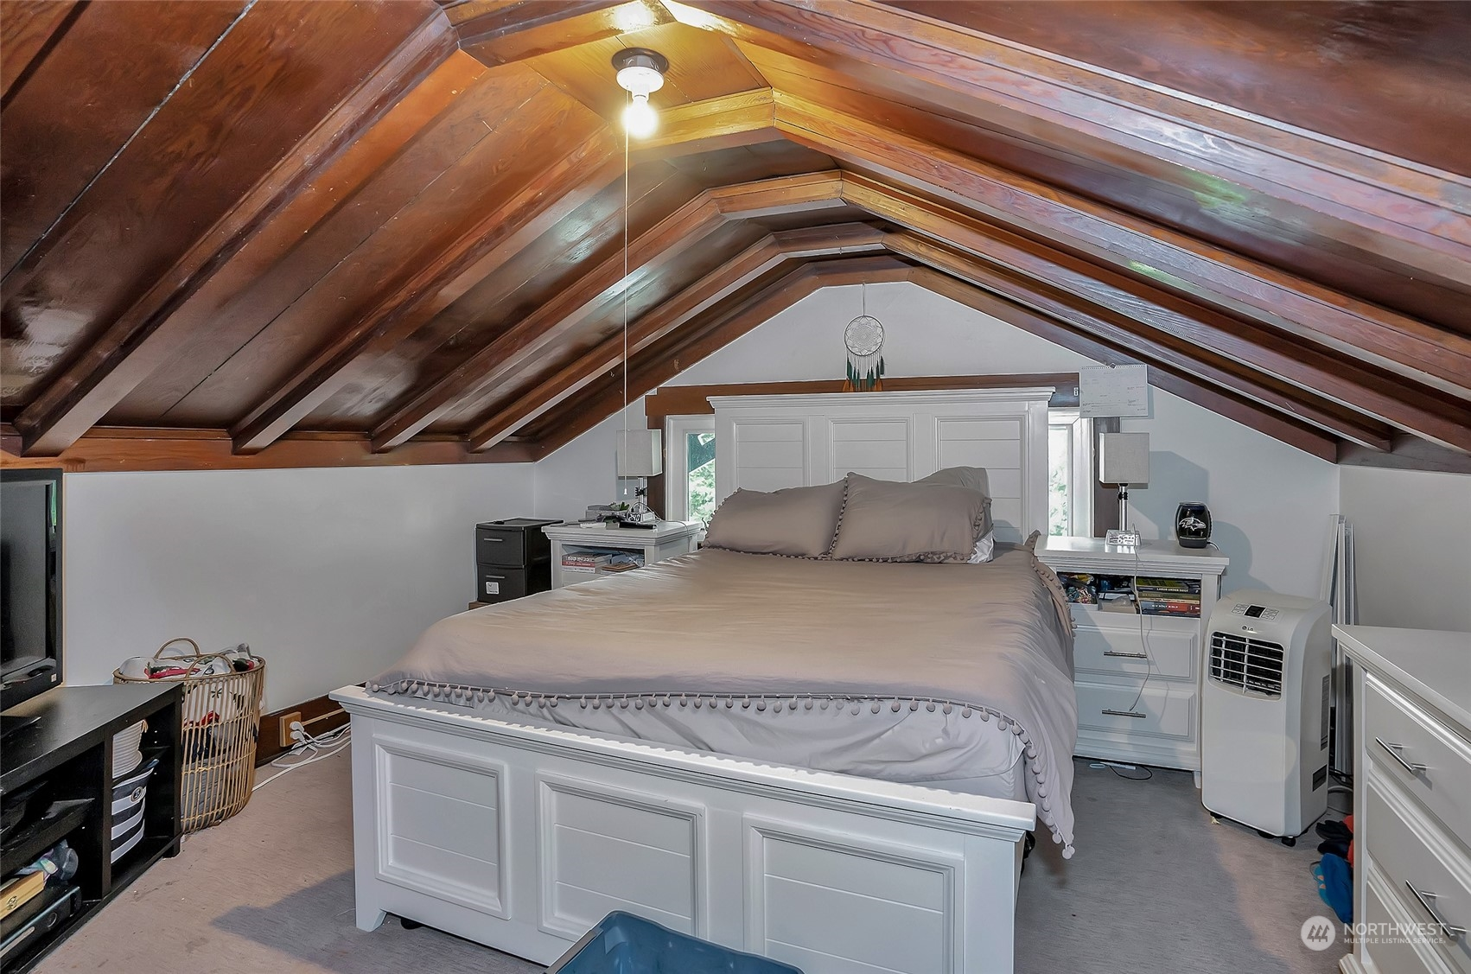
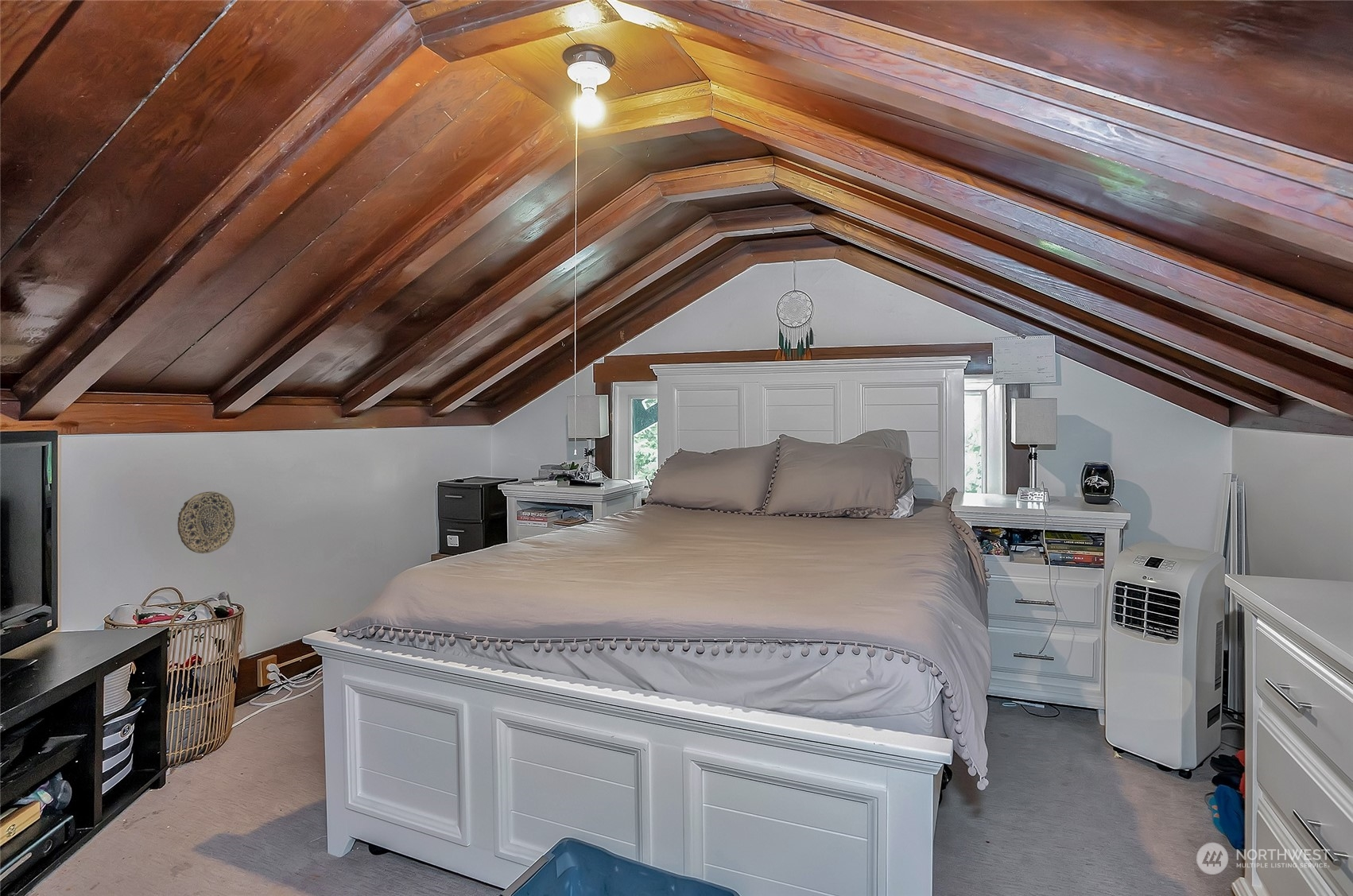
+ decorative plate (207, 522)
